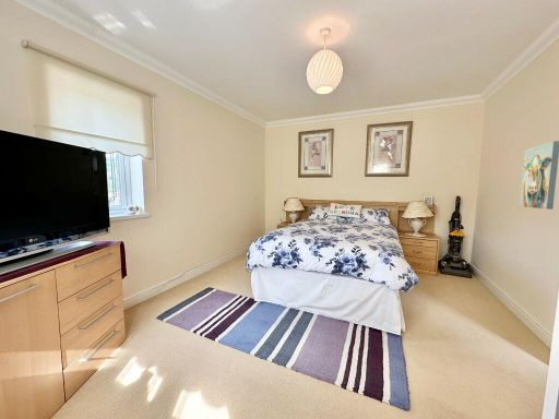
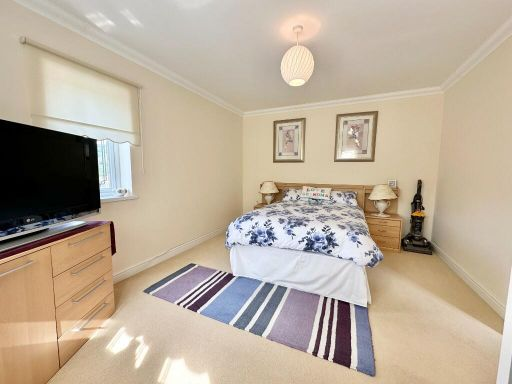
- wall art (537, 177)
